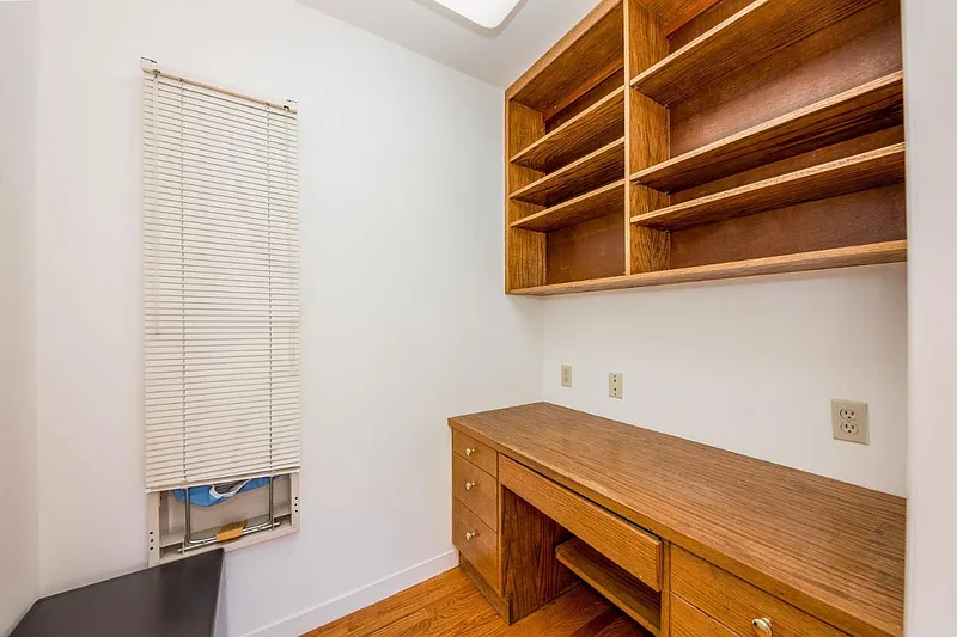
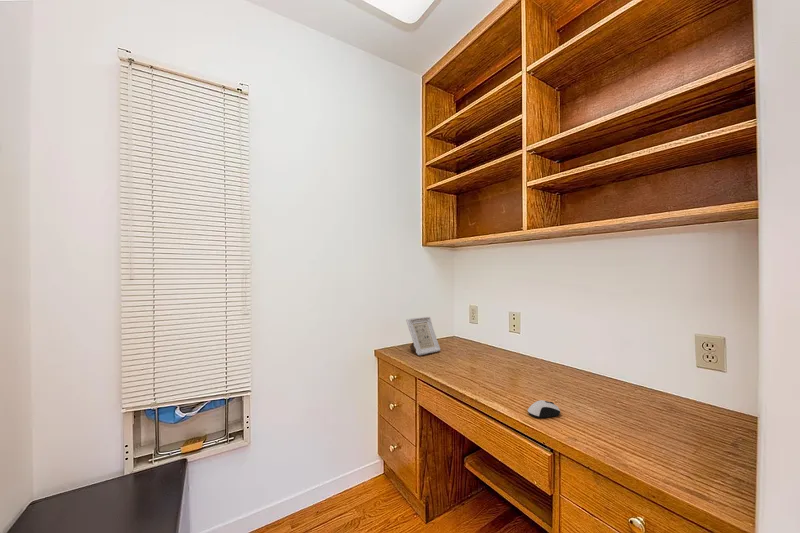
+ picture frame (423, 335)
+ computer mouse (543, 407)
